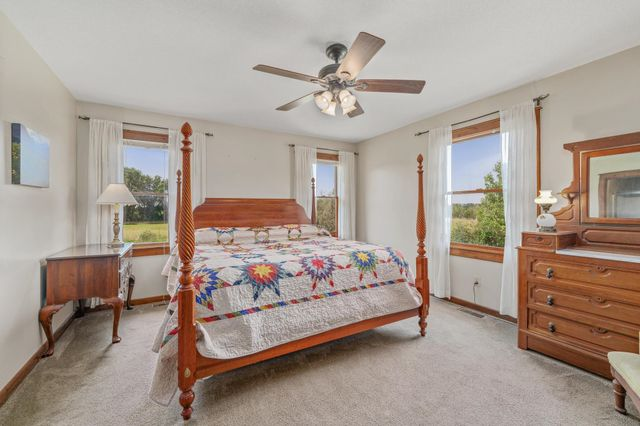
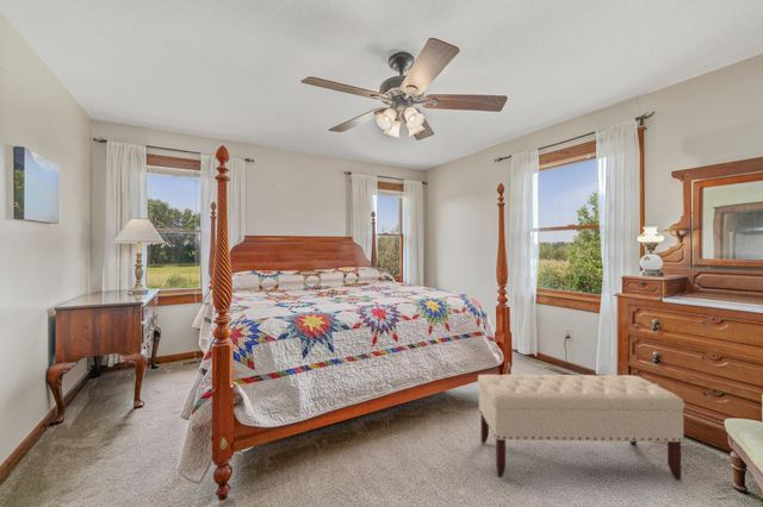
+ bench (571, 420)
